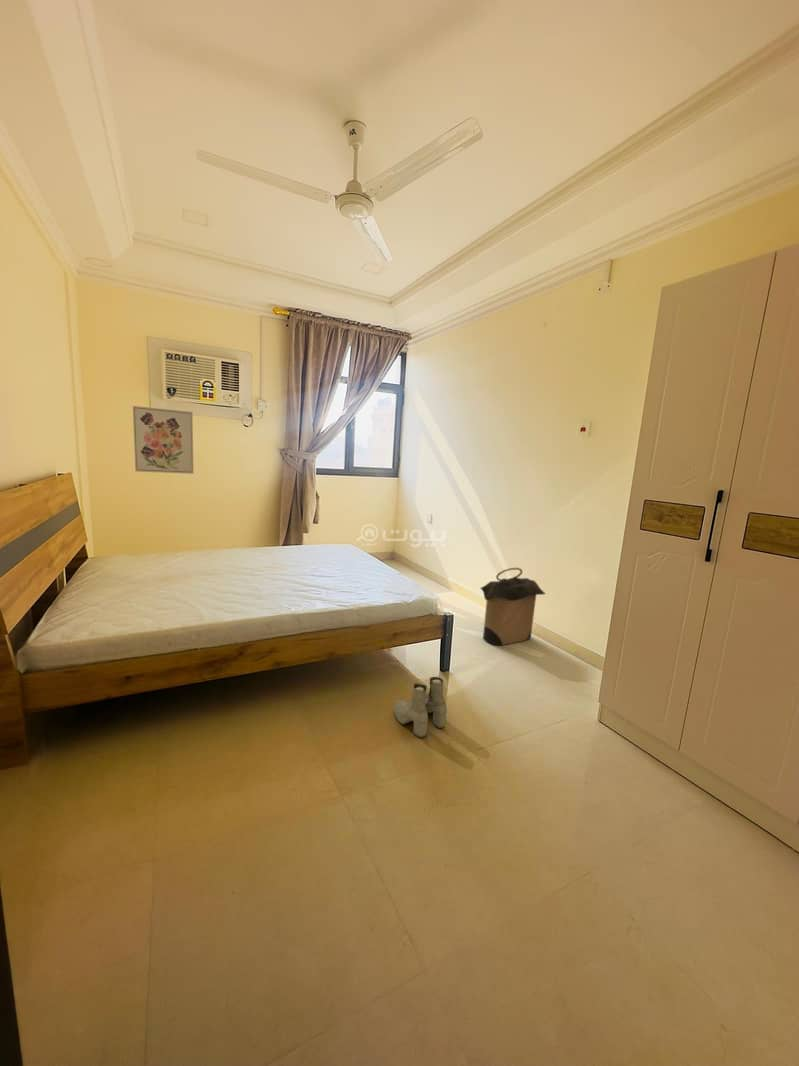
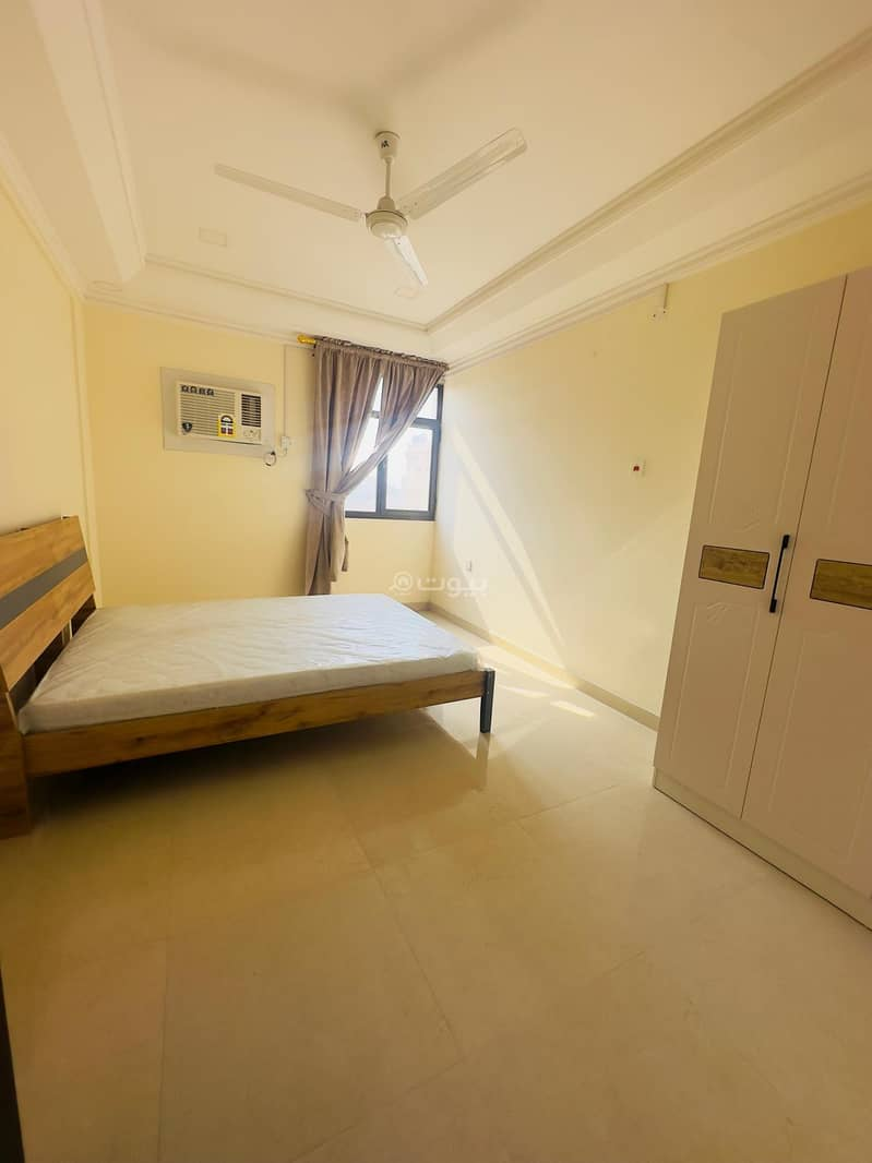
- boots (421, 699)
- wall art (164, 441)
- laundry hamper (511, 601)
